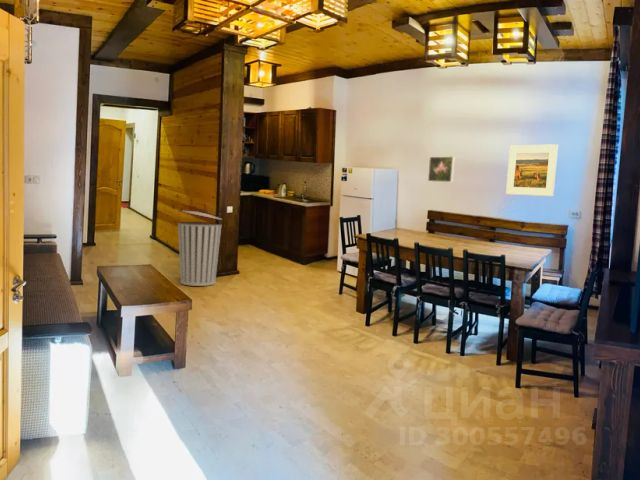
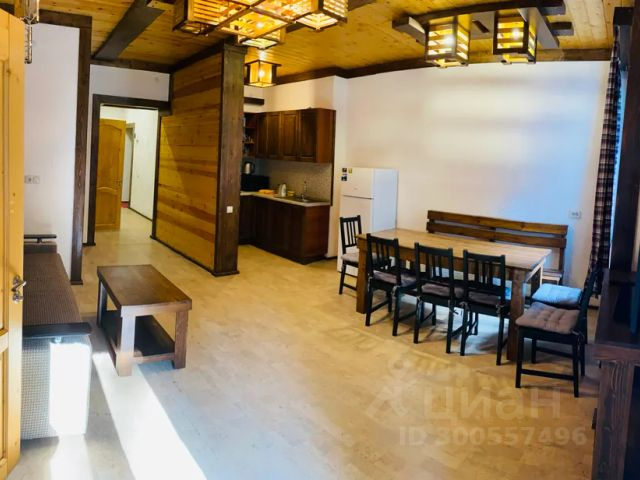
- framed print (531, 170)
- trash can (199, 245)
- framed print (441, 169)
